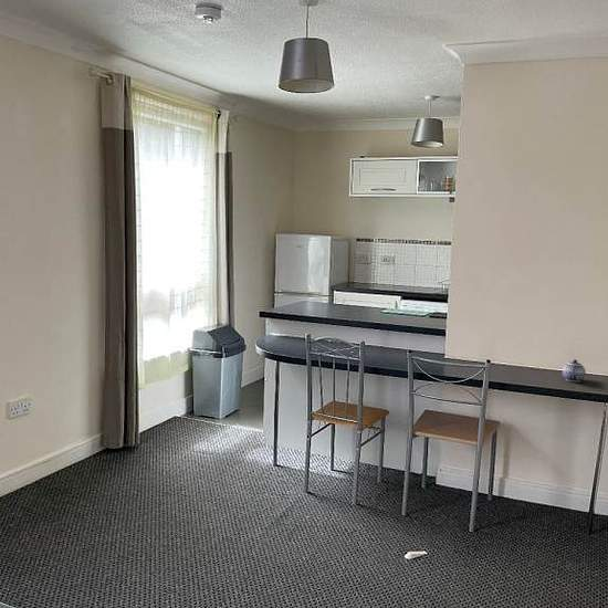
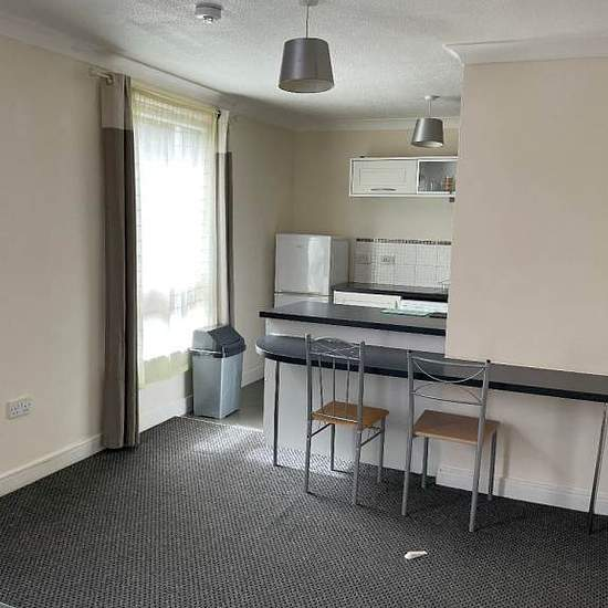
- teapot (574, 369)
